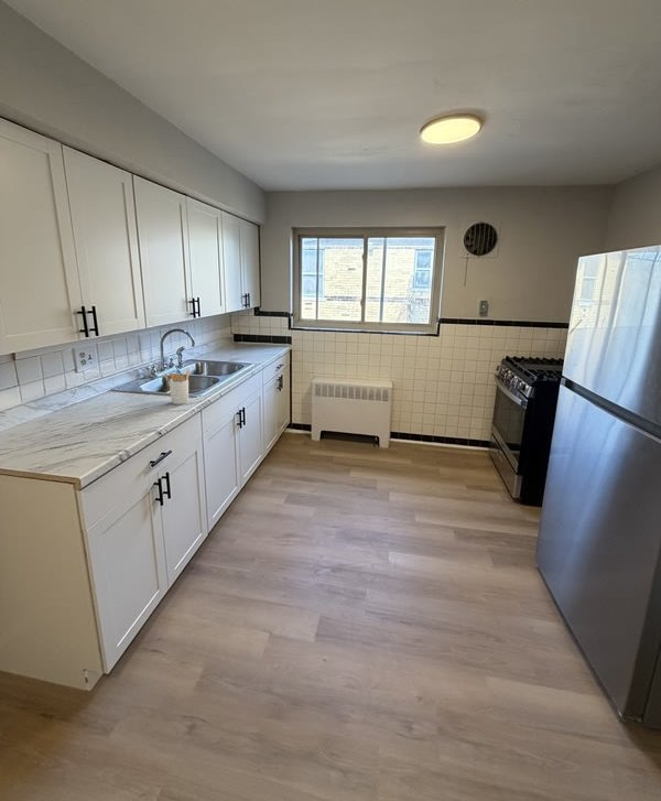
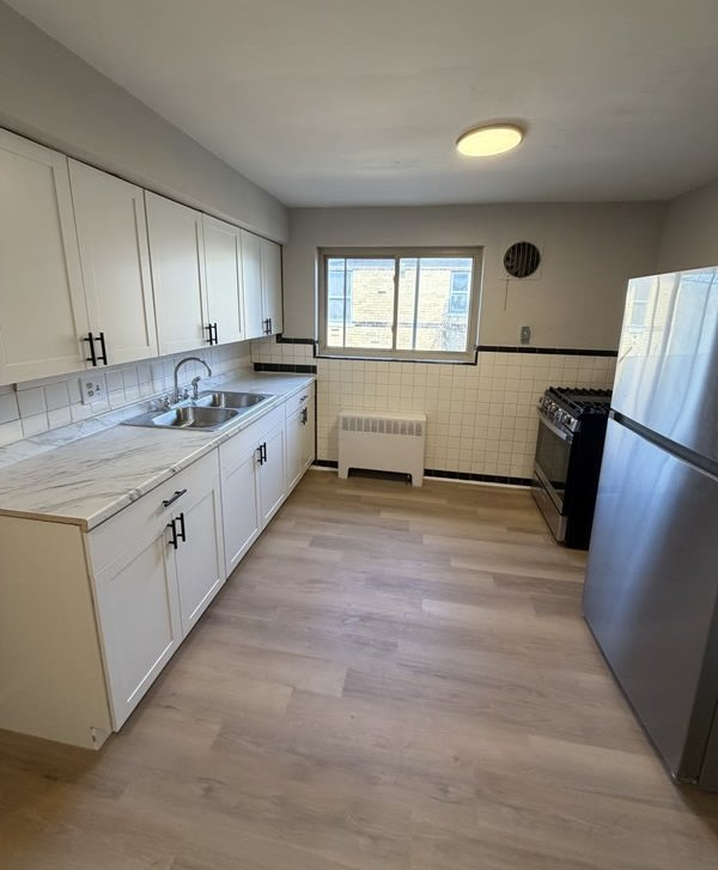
- utensil holder (178, 386)
